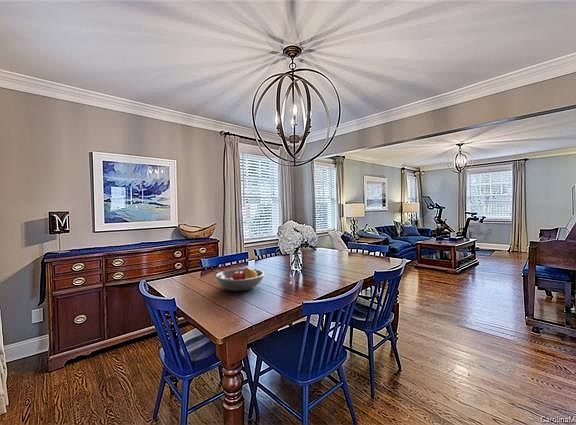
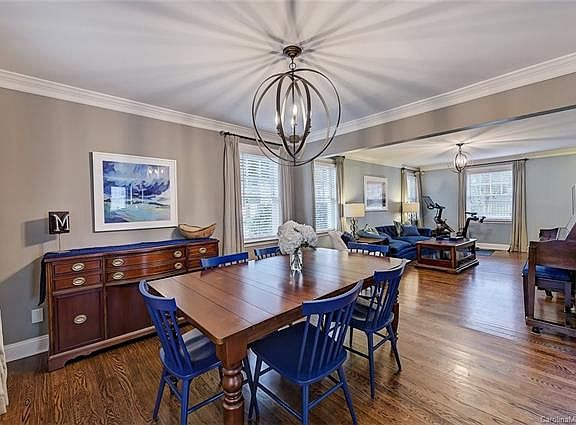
- fruit bowl (240, 279)
